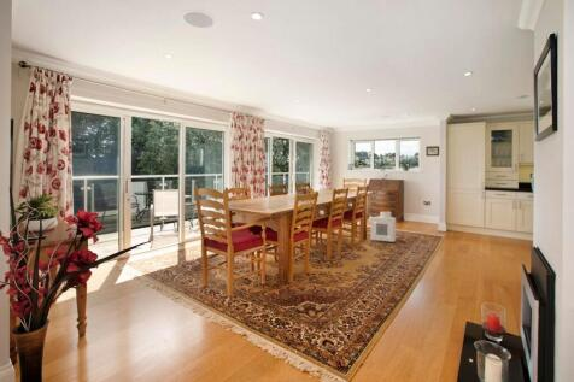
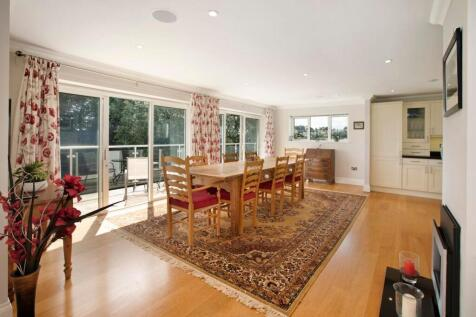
- air purifier (385, 225)
